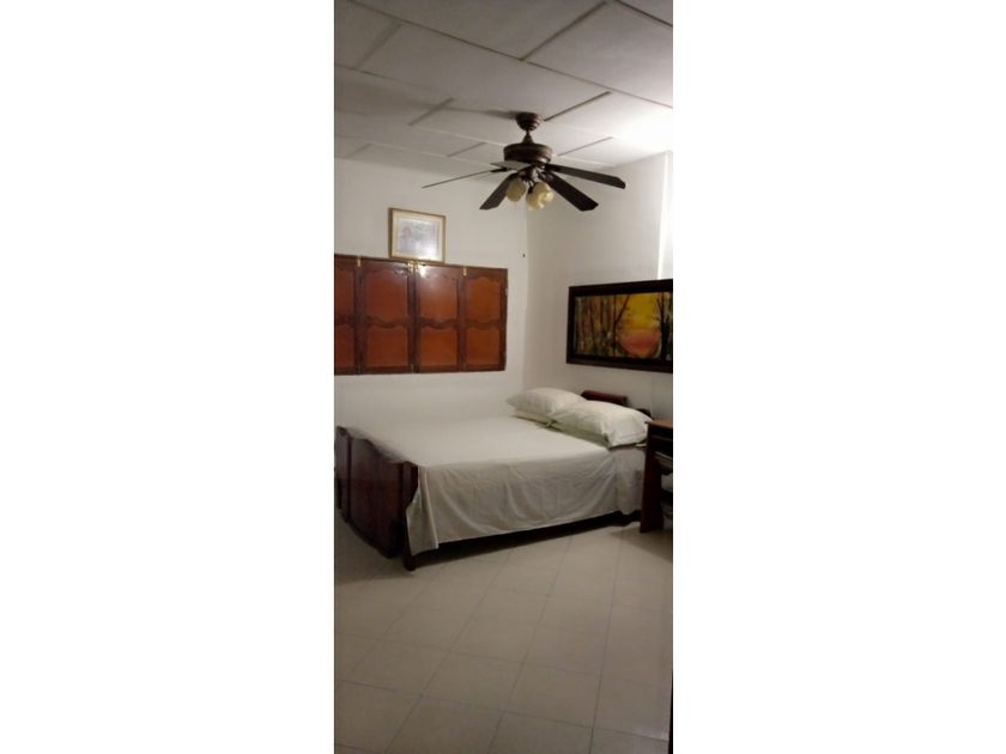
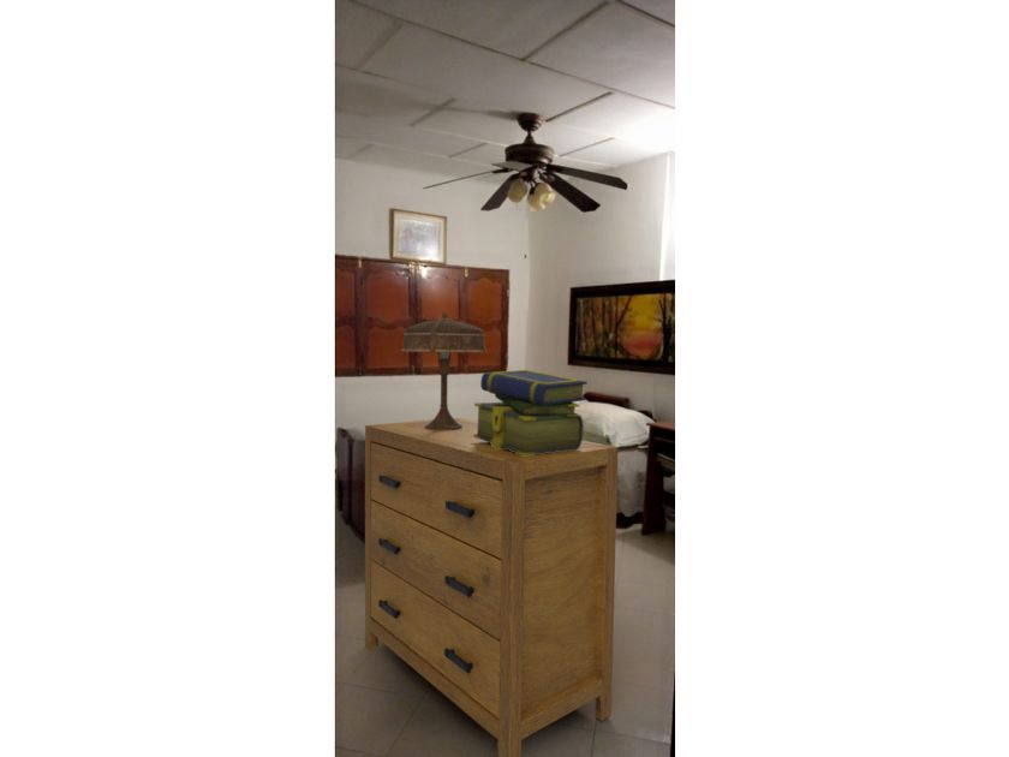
+ stack of books (531, 407)
+ dresser (474, 559)
+ table lamp (443, 369)
